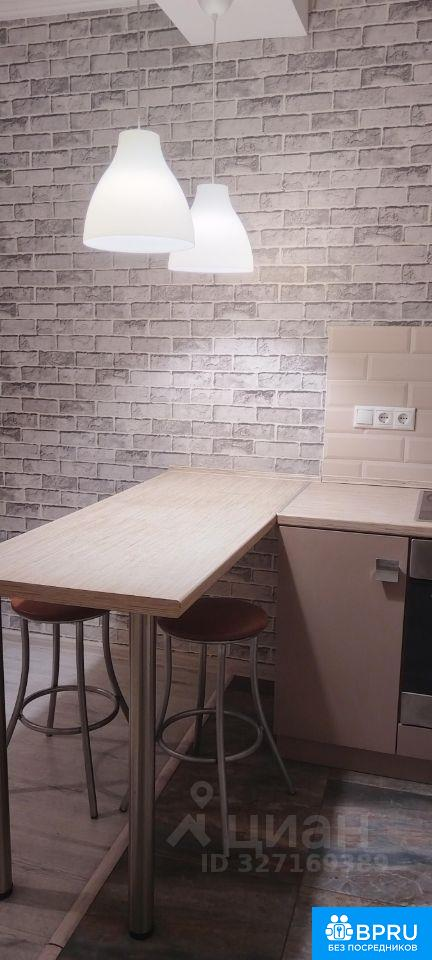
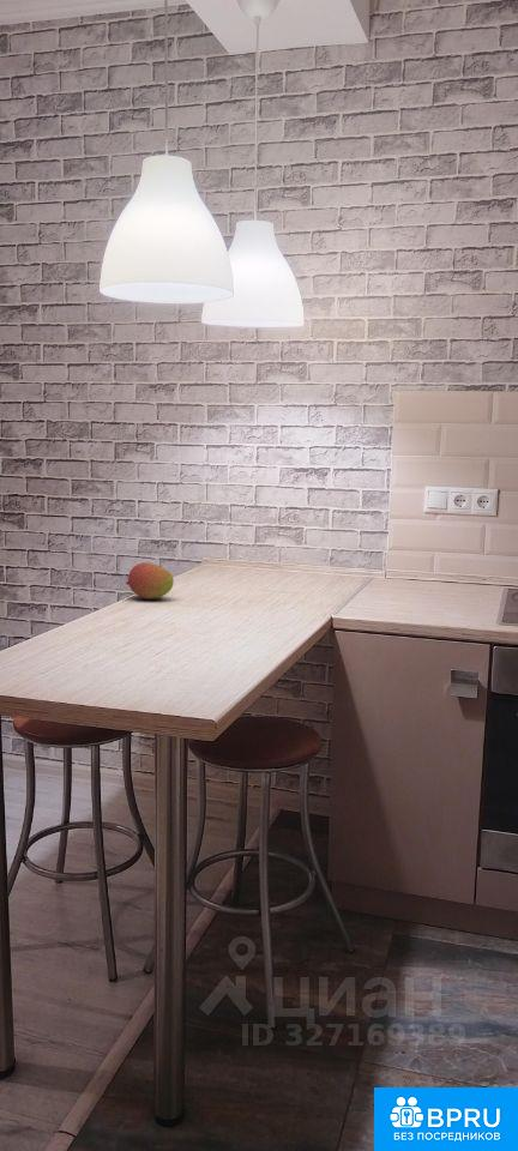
+ fruit (149, 580)
